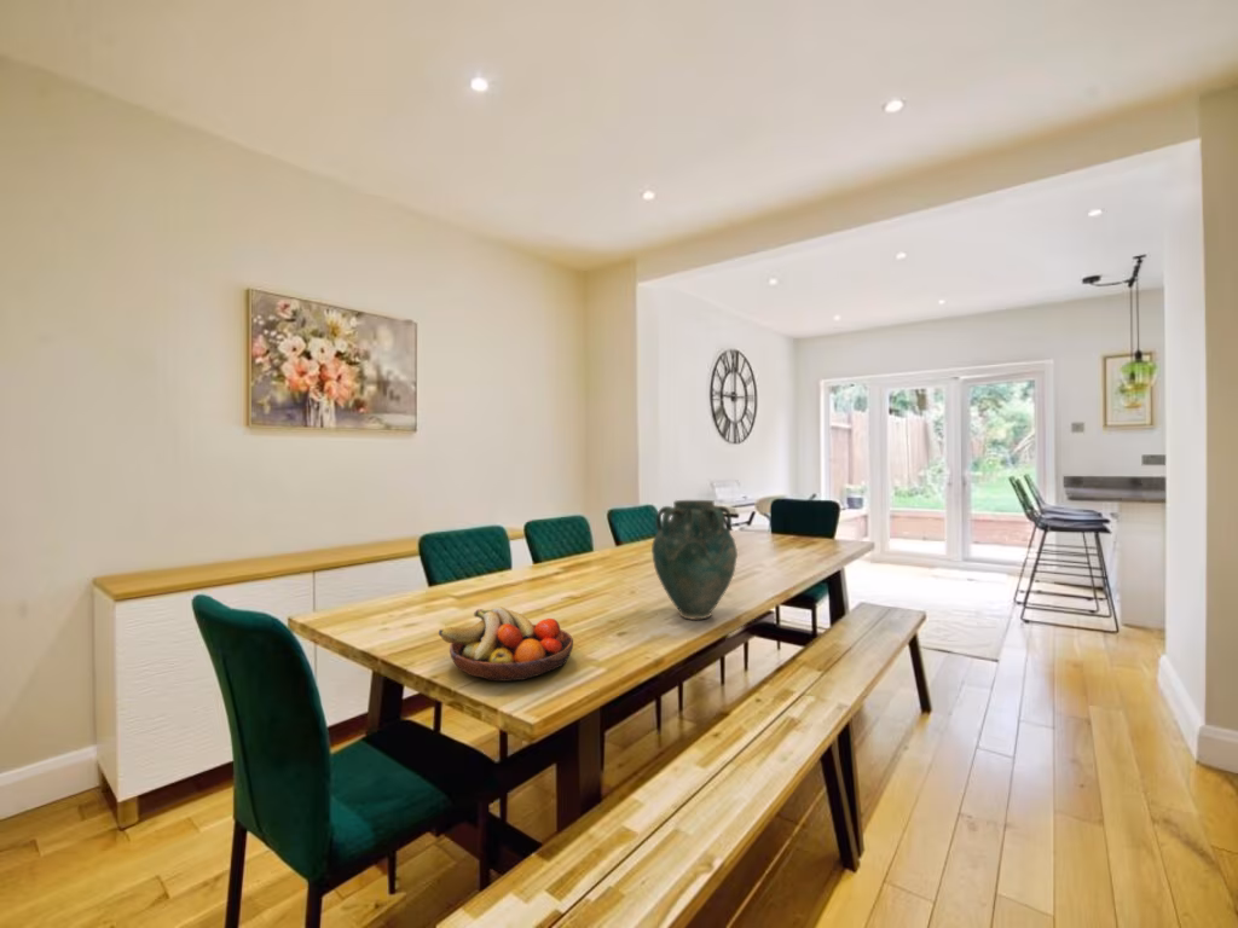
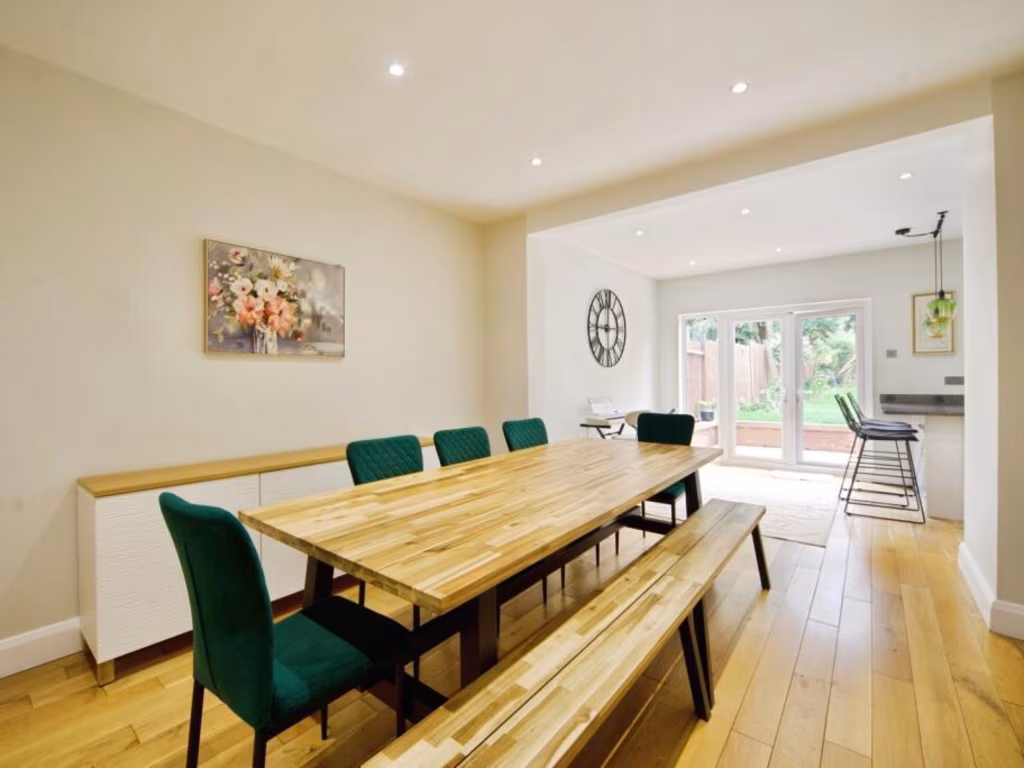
- fruit bowl (511, 637)
- vase (693, 557)
